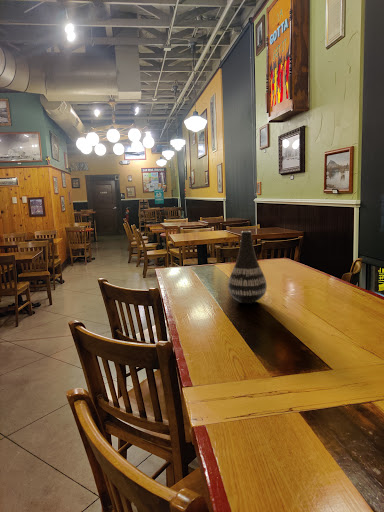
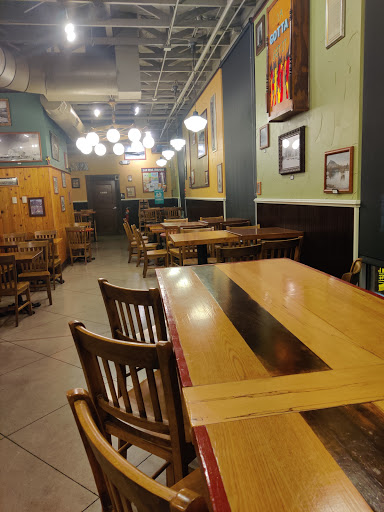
- vase (246, 267)
